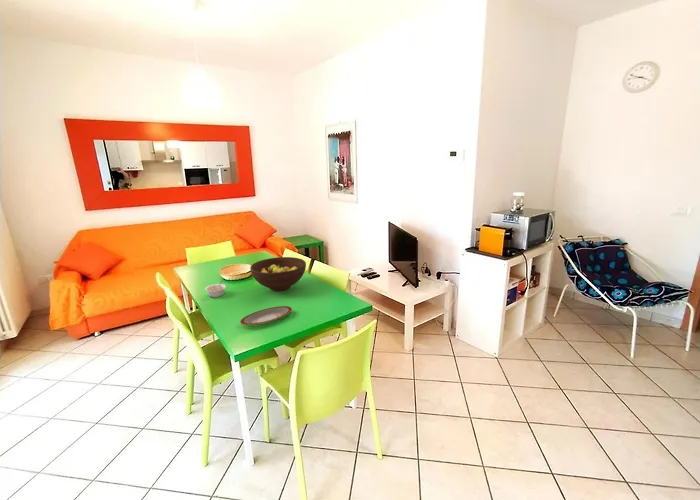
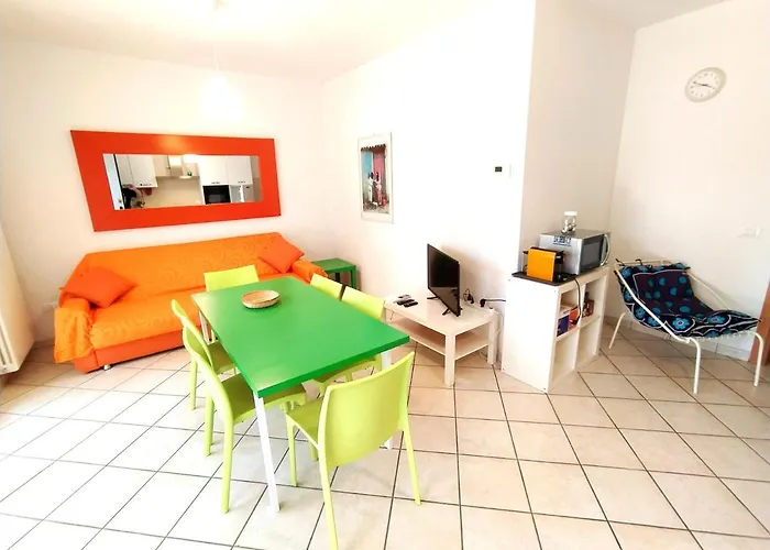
- fruit bowl (279, 276)
- legume (215, 290)
- plate (267, 316)
